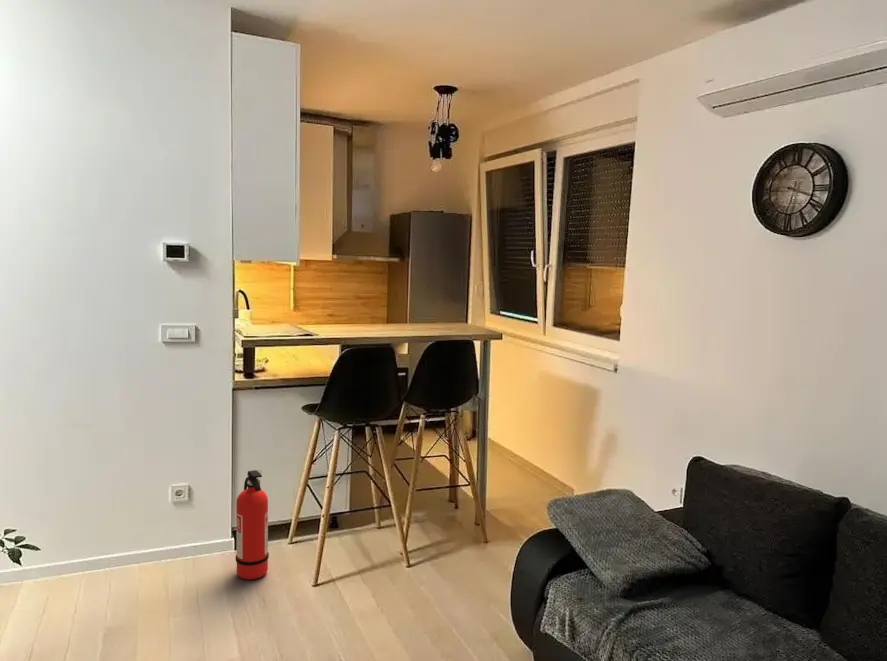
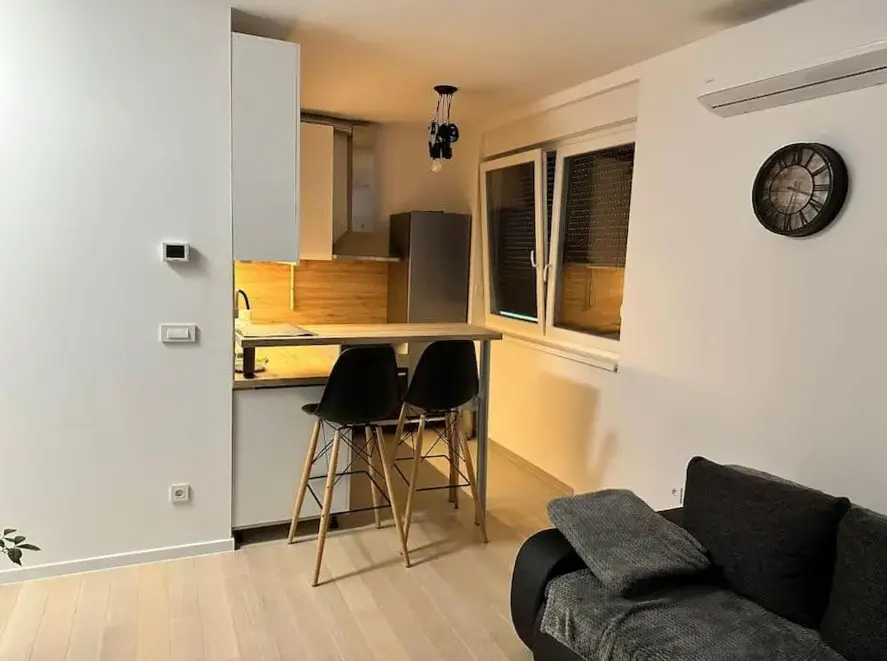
- fire extinguisher (251, 520)
